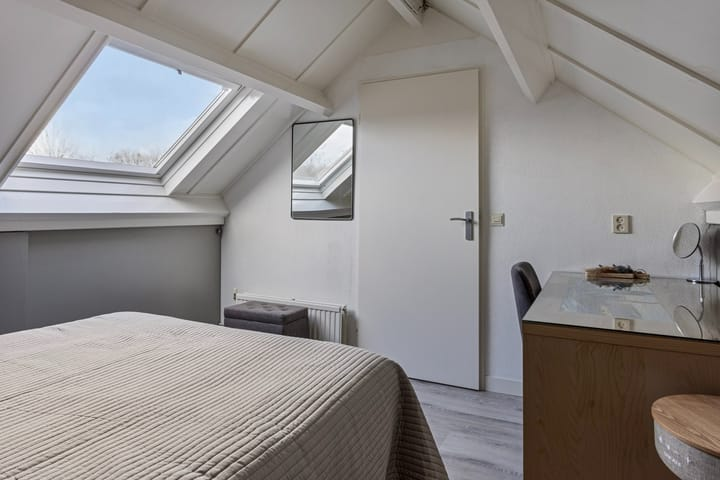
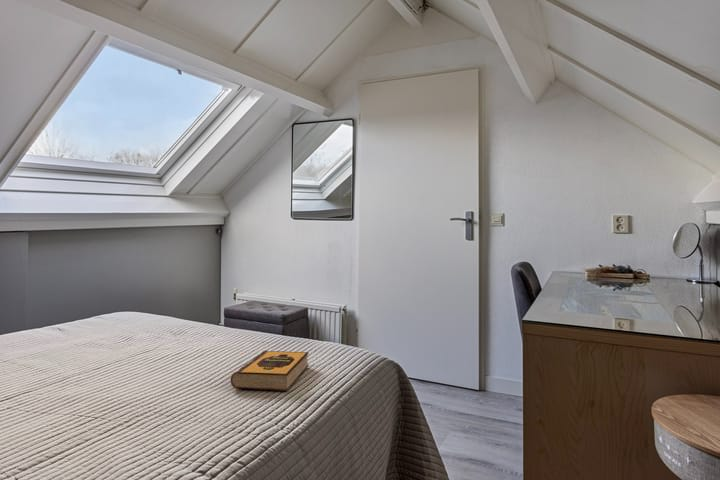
+ hardback book (272, 368)
